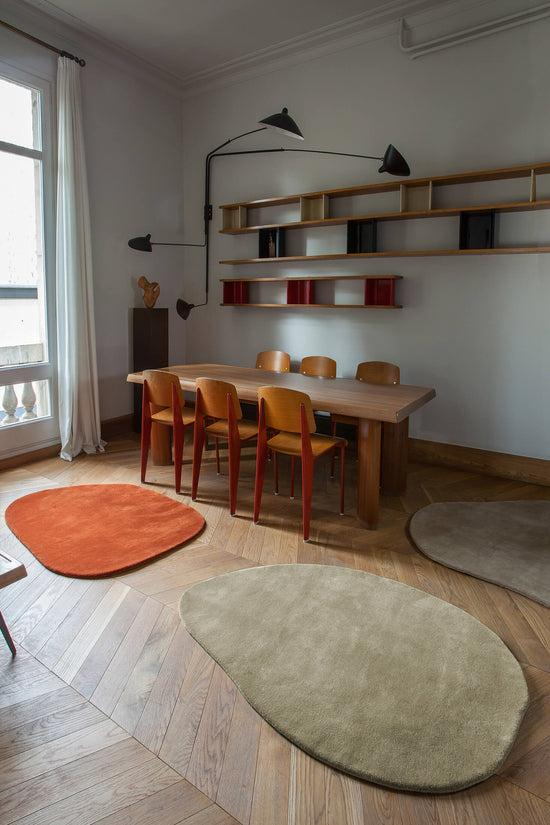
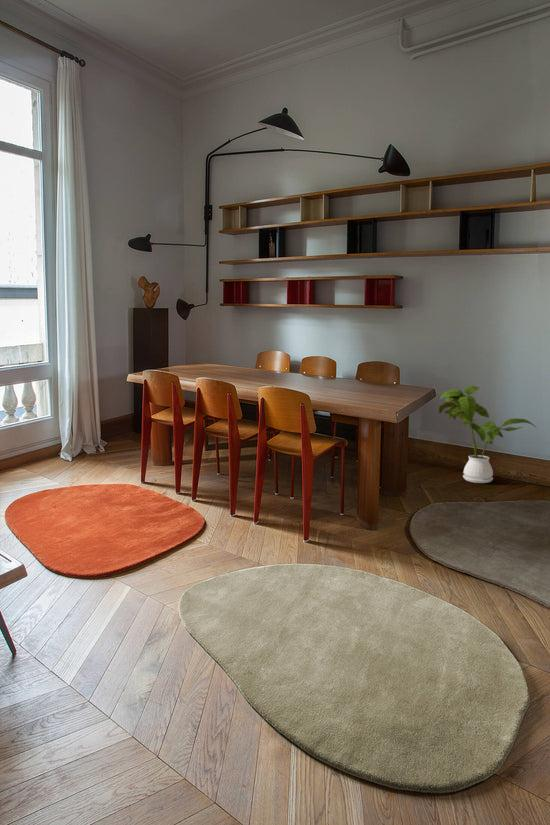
+ house plant (477, 433)
